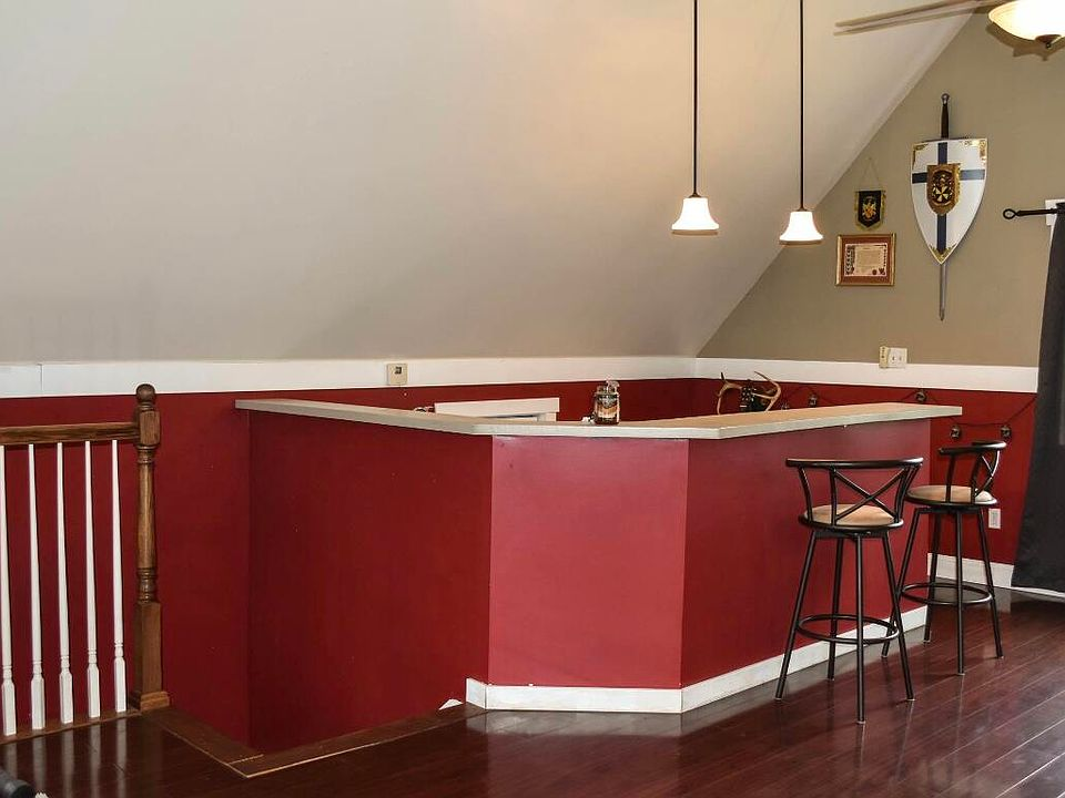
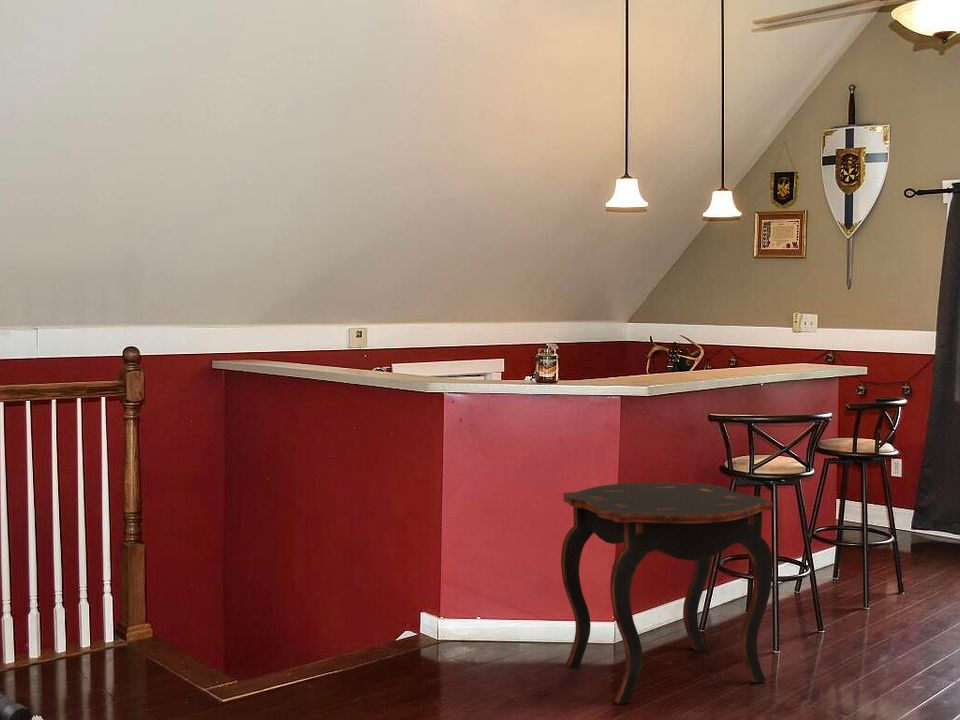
+ side table (686, 593)
